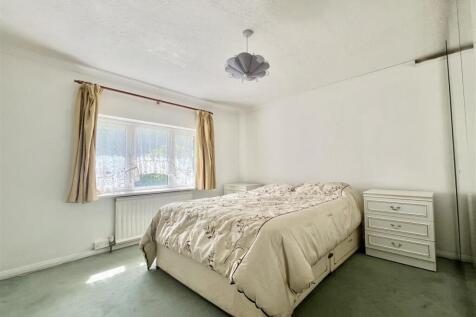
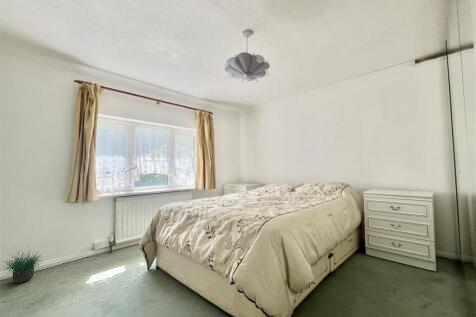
+ potted plant (23, 263)
